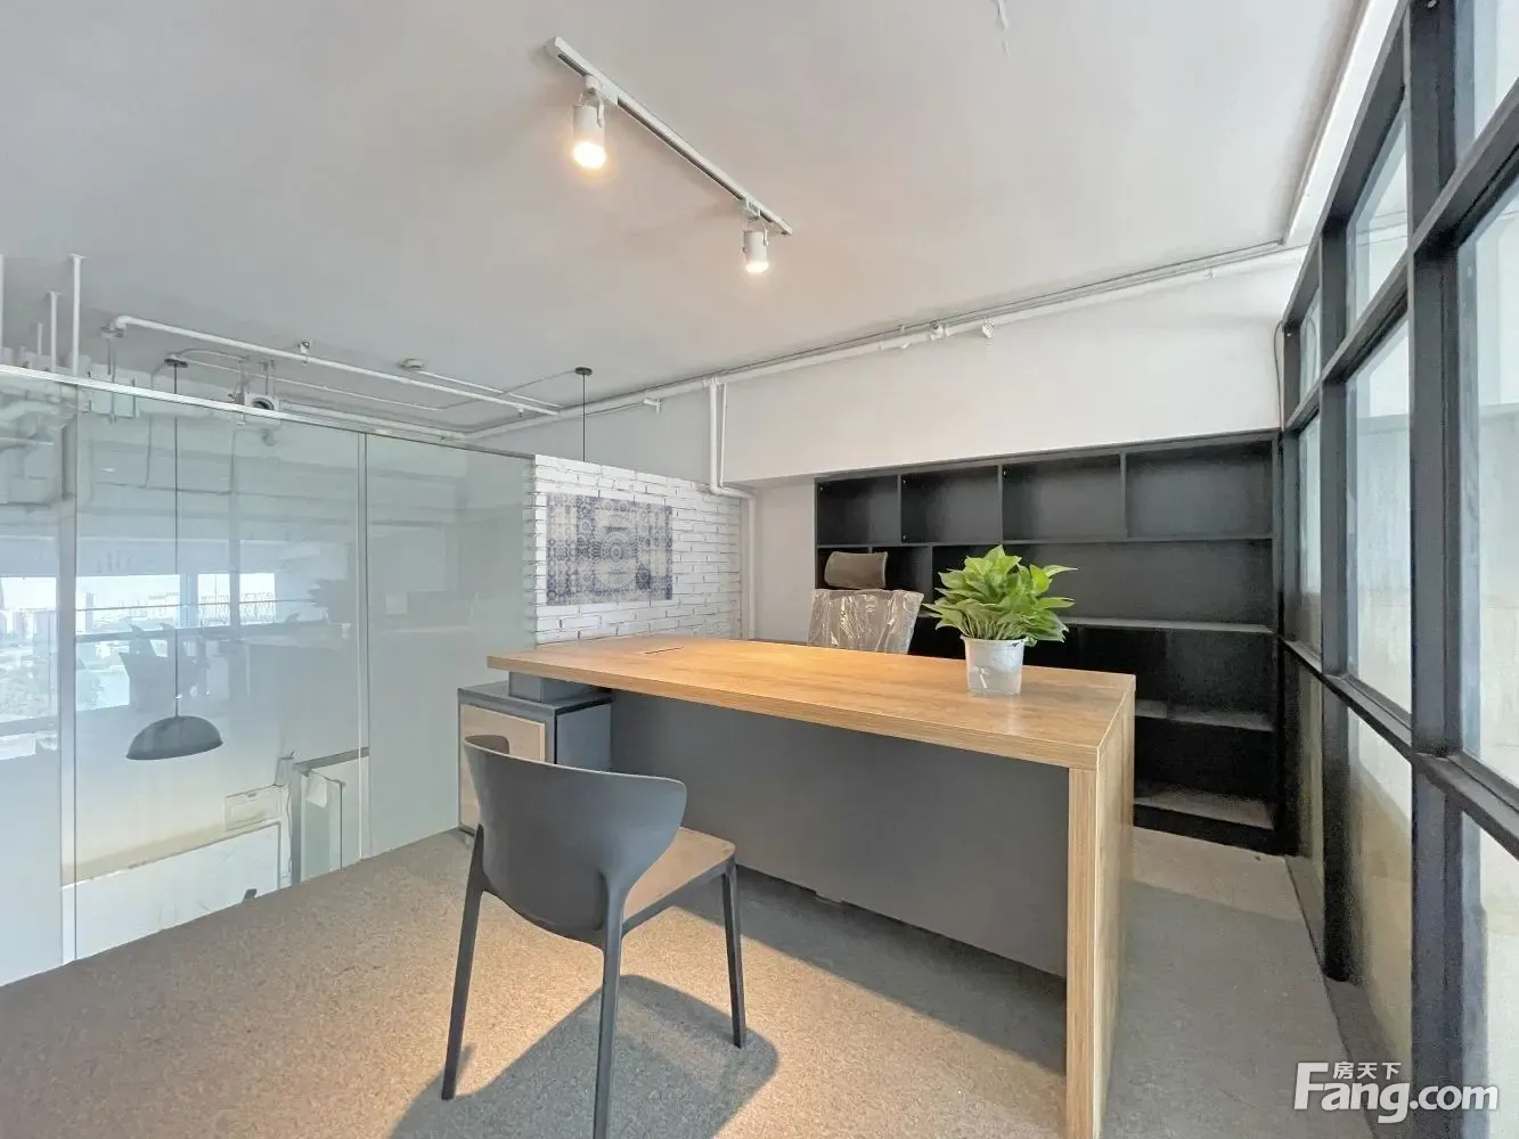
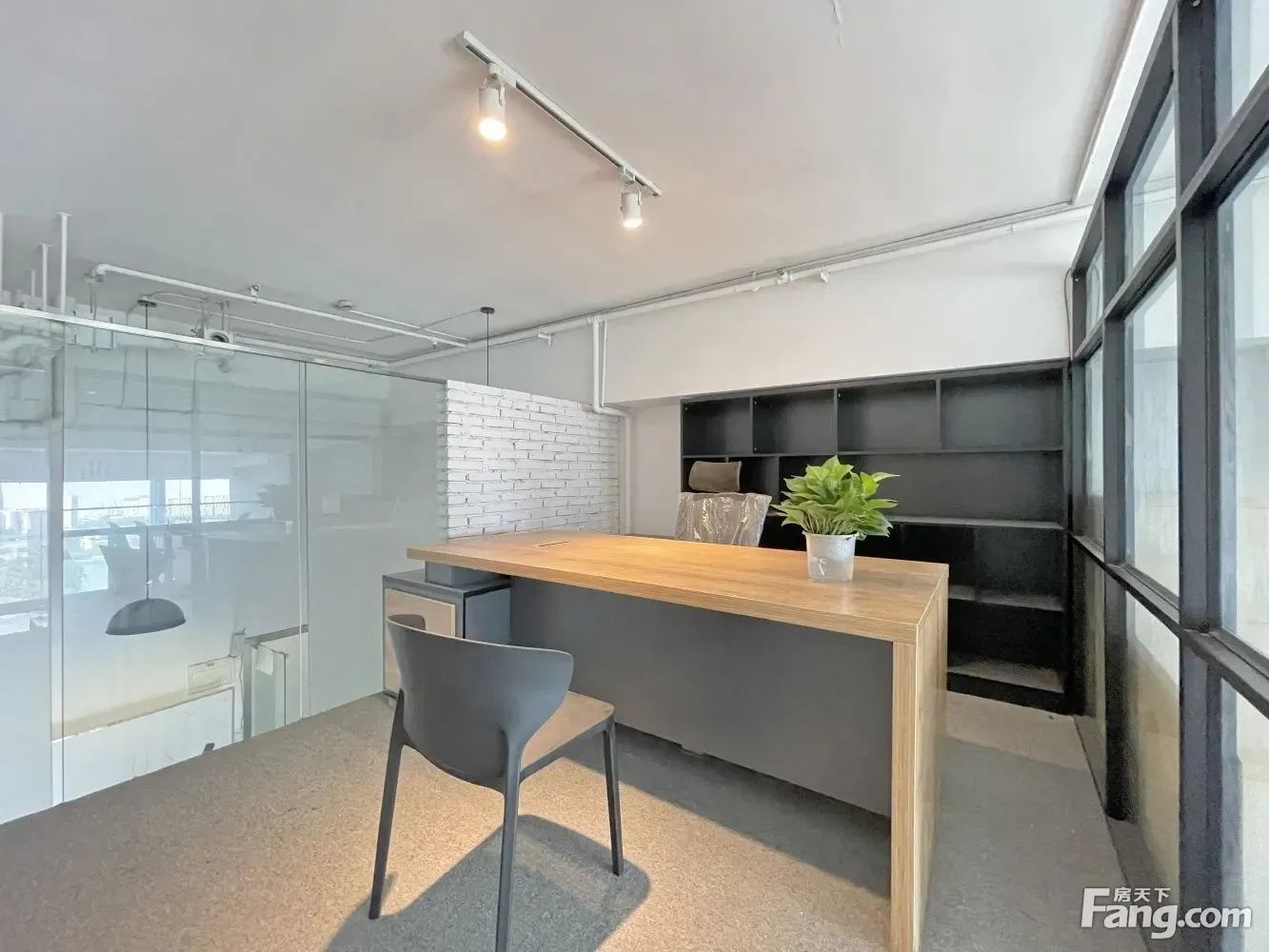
- wall art (614, 550)
